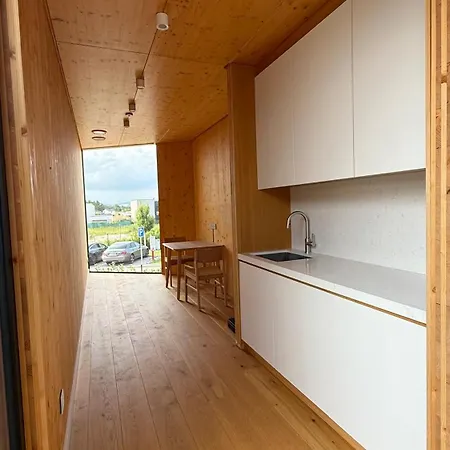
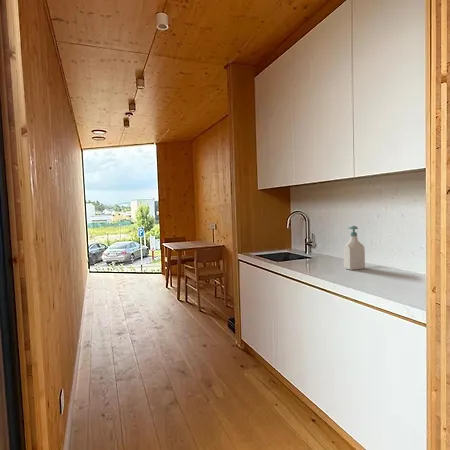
+ soap bottle (353, 247)
